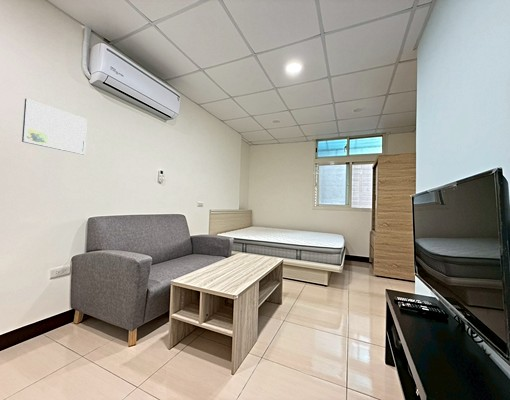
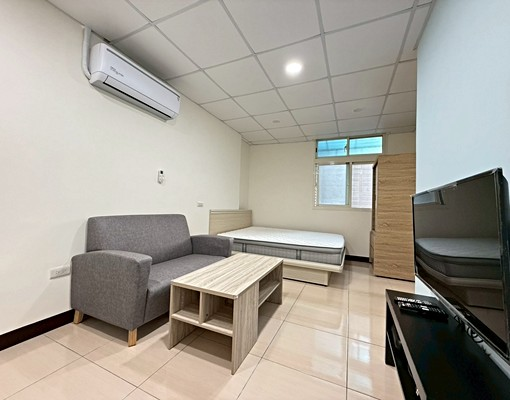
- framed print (57, 129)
